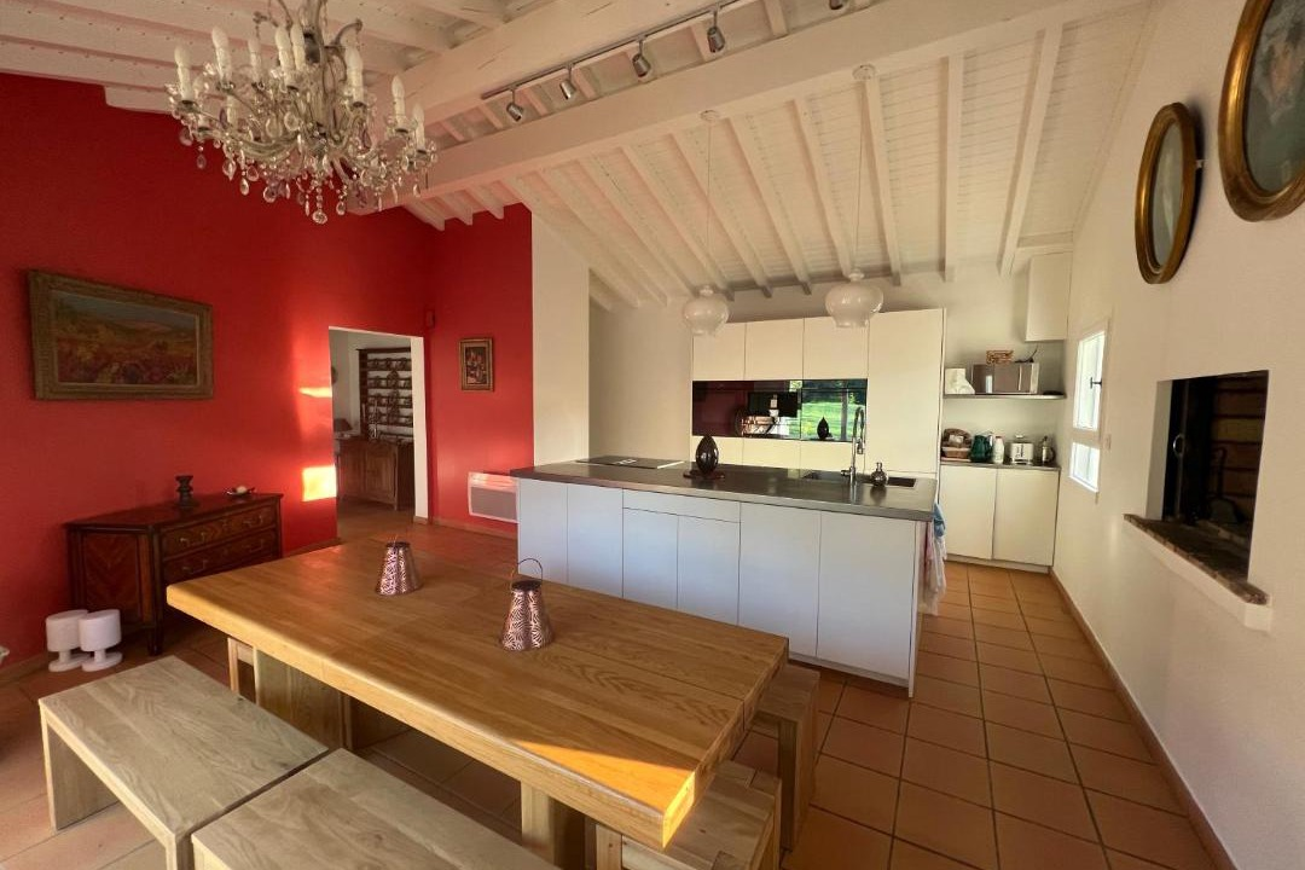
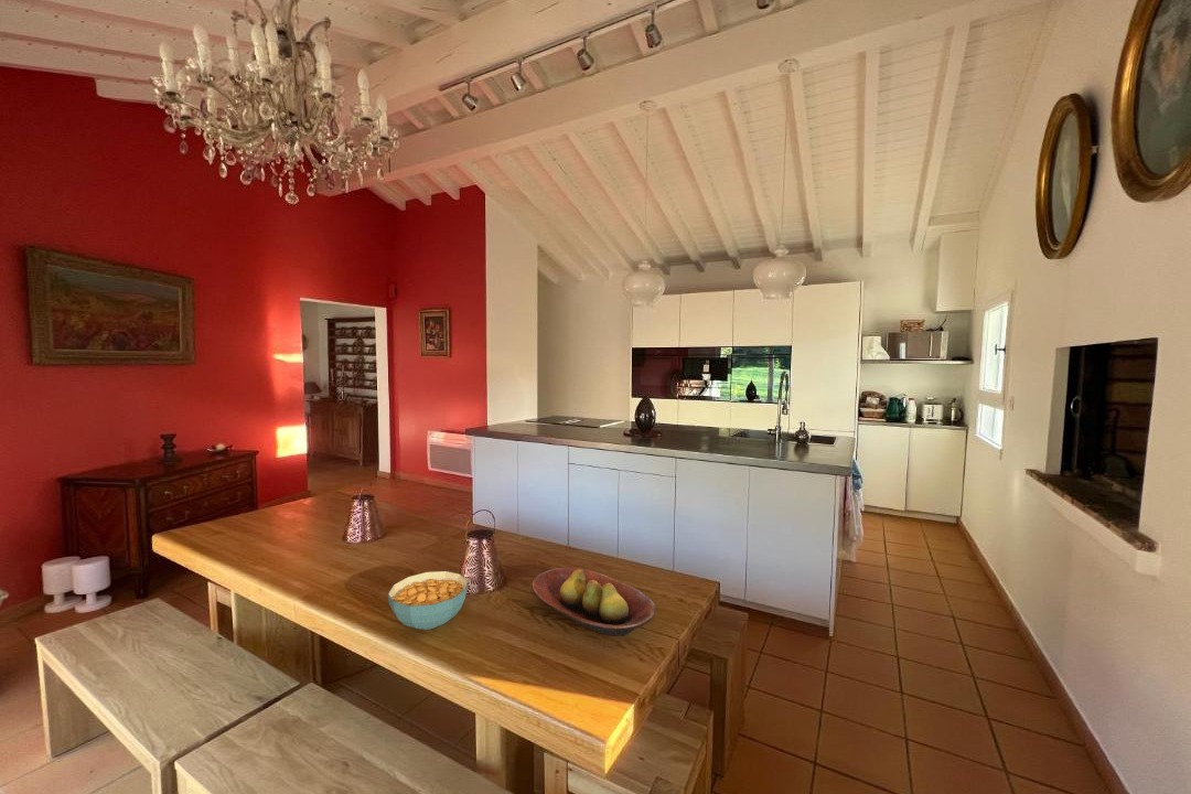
+ fruit bowl (590, 596)
+ cereal bowl (429, 604)
